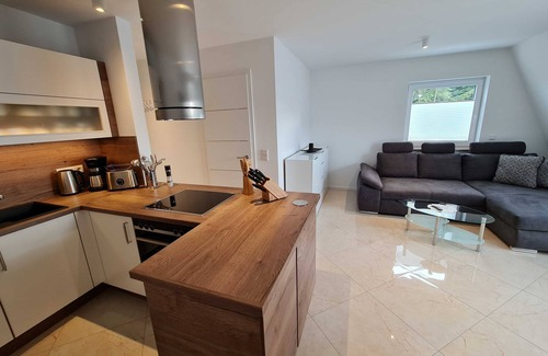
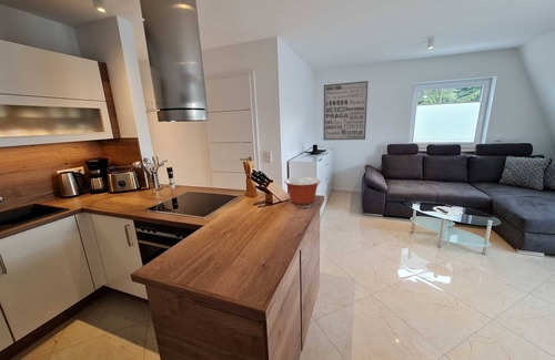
+ wall art (344, 112)
+ mixing bowl (302, 191)
